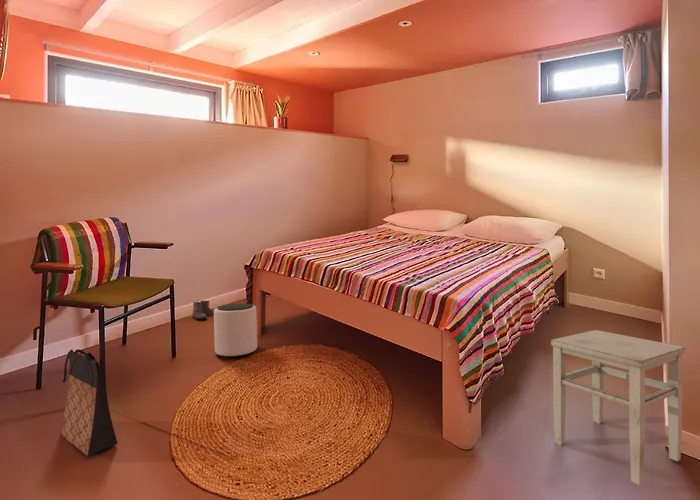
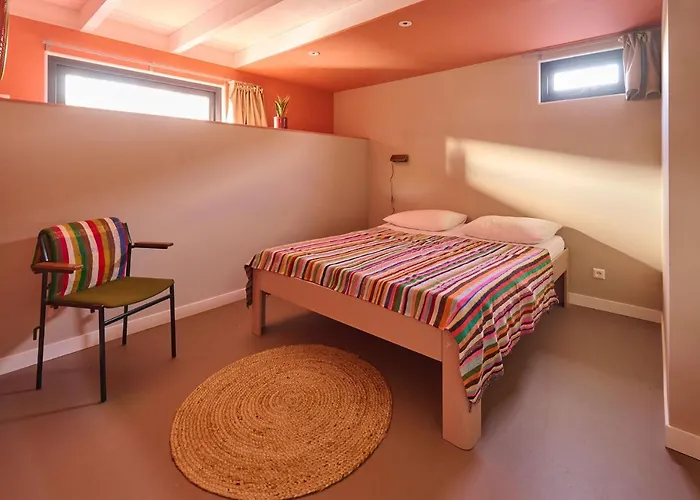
- plant pot (235, 329)
- stool (614, 397)
- bag (84, 394)
- boots (203, 309)
